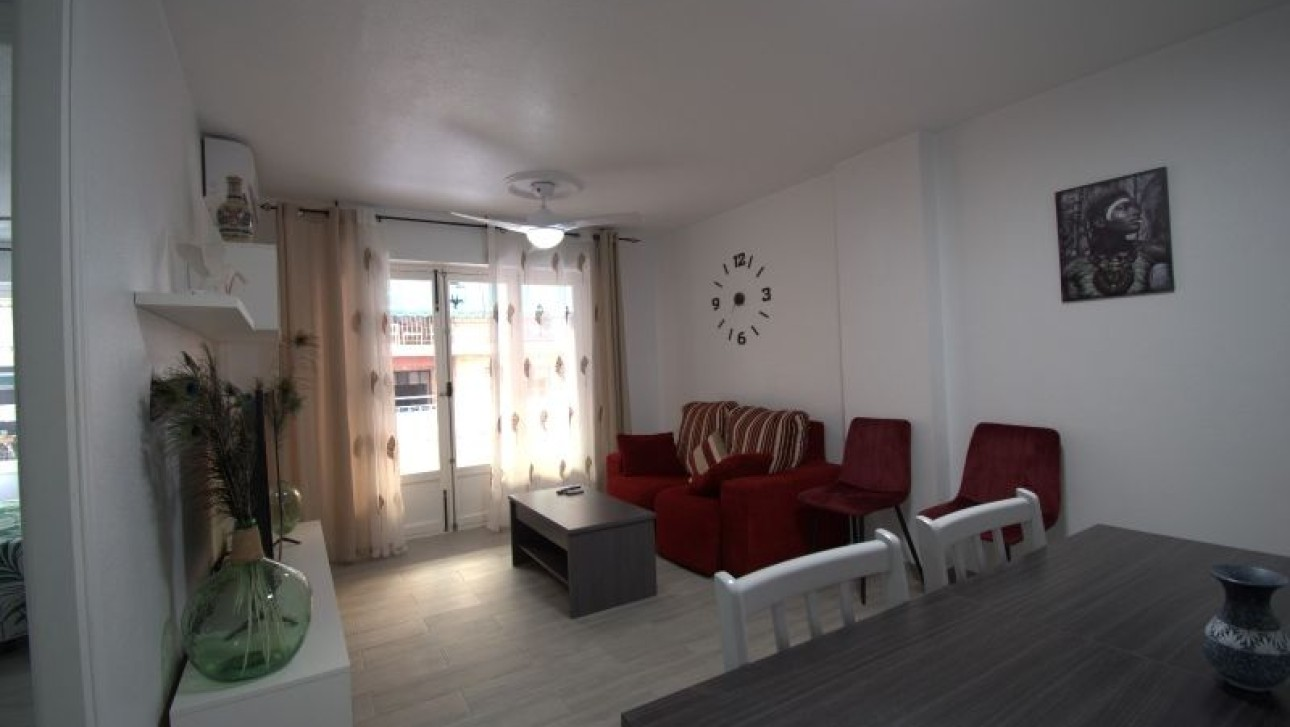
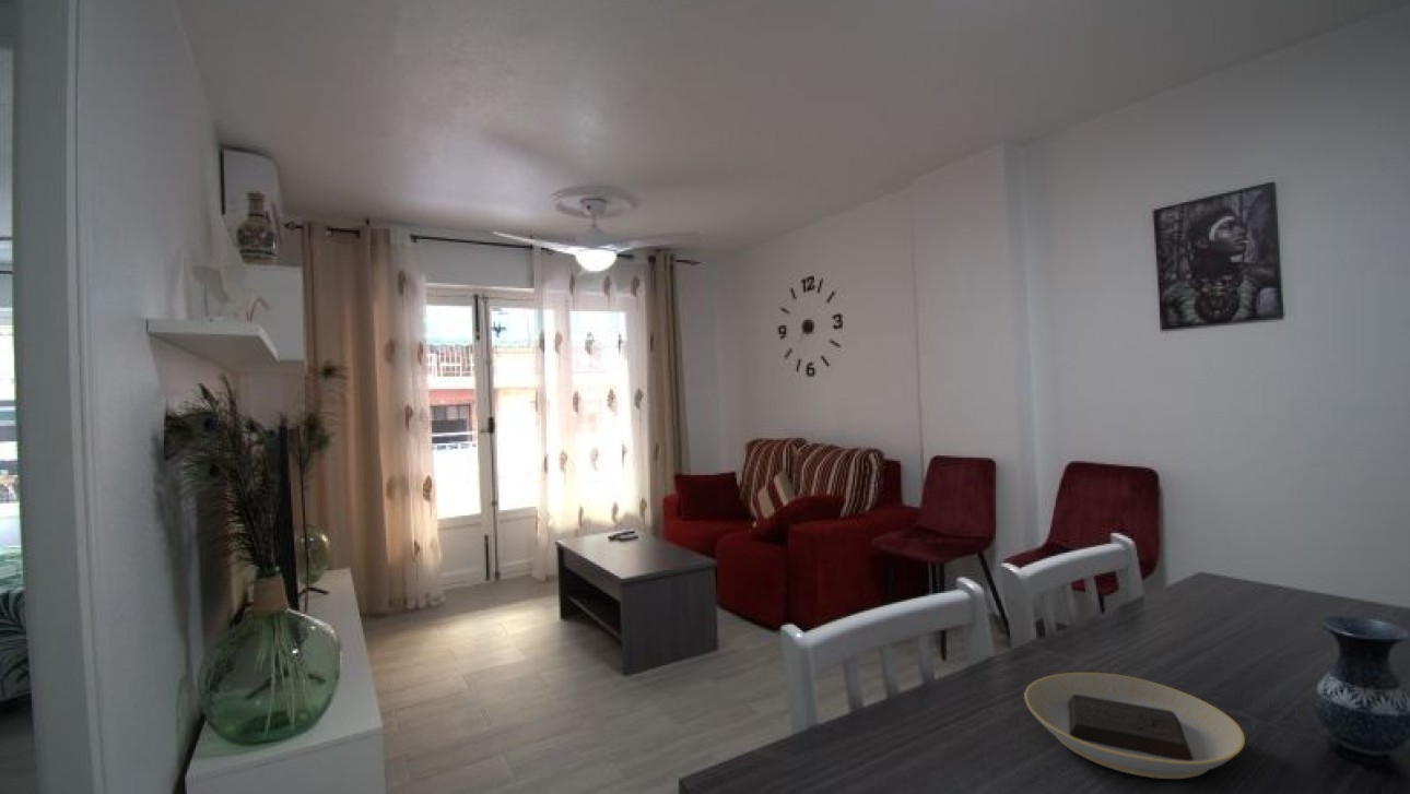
+ plate (1126, 724)
